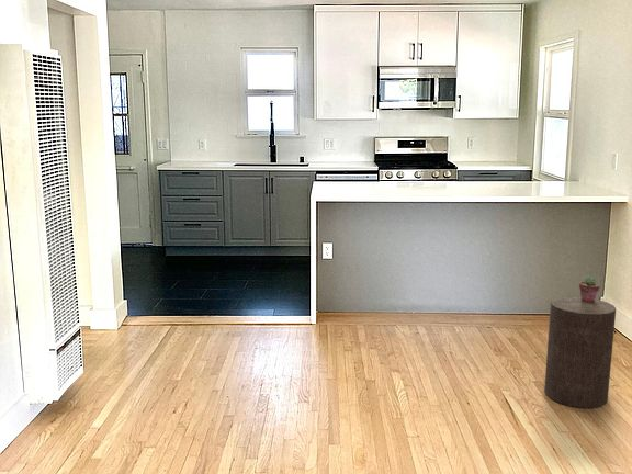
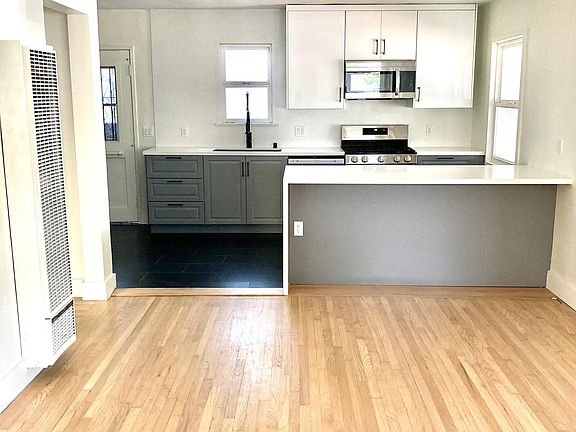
- potted succulent (588, 287)
- stool (578, 350)
